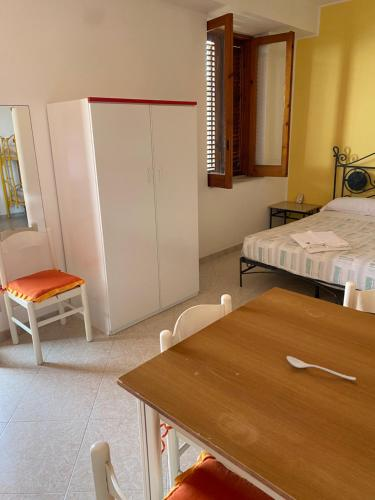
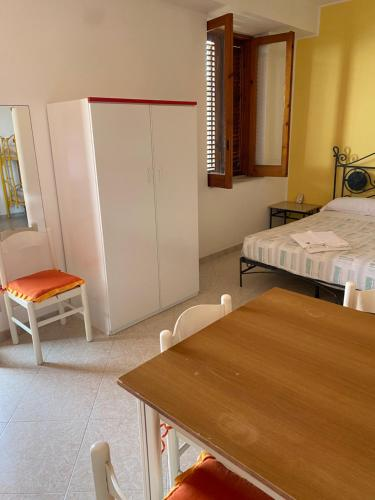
- spoon (319, 367)
